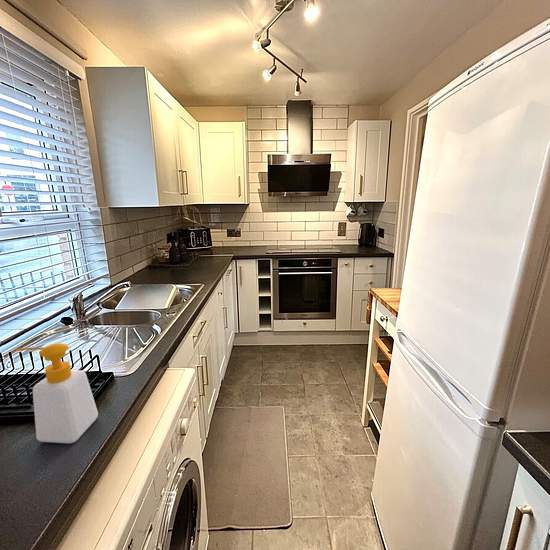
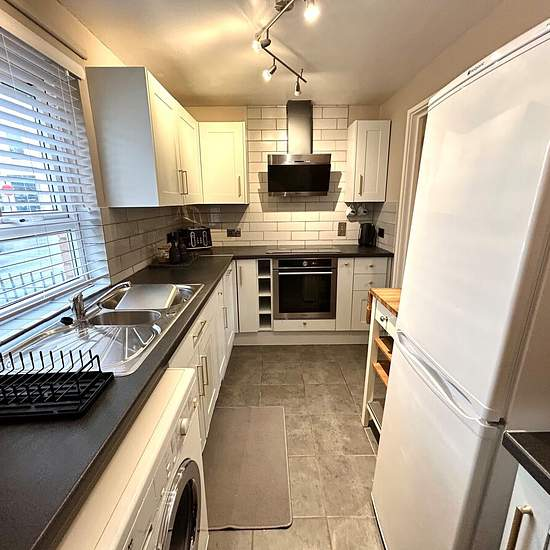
- soap bottle (53, 388)
